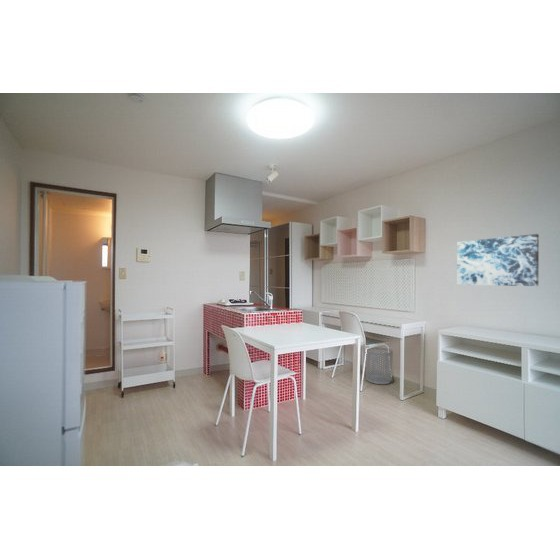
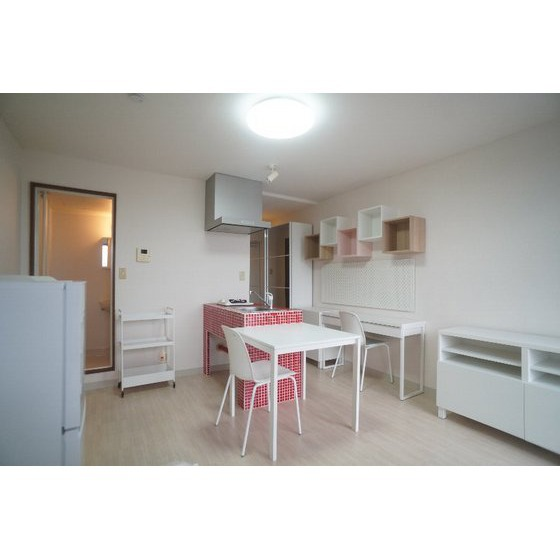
- wall art (493, 262)
- waste bin (378, 365)
